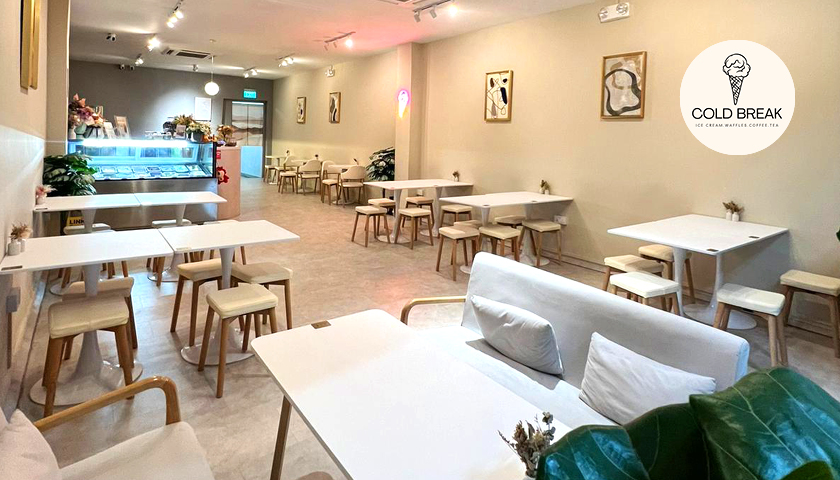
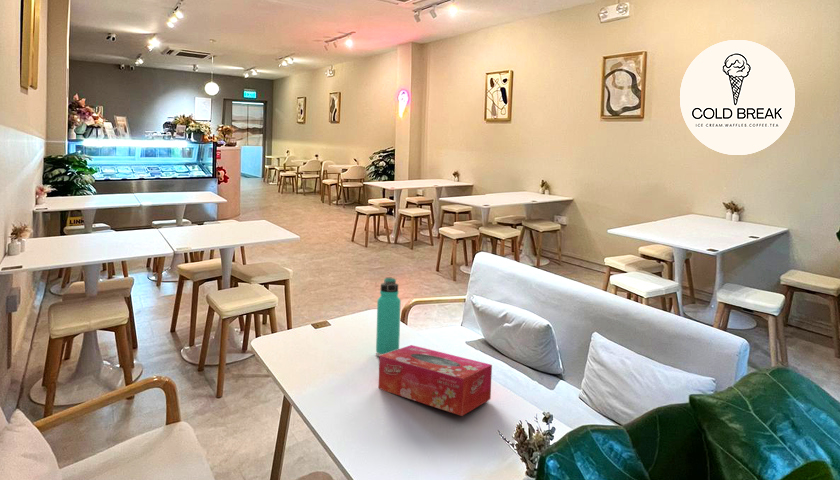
+ tissue box (434, 377)
+ thermos bottle (388, 316)
